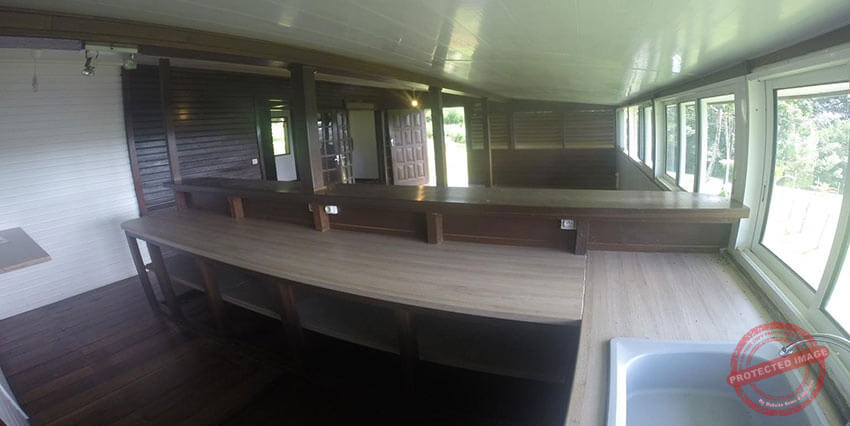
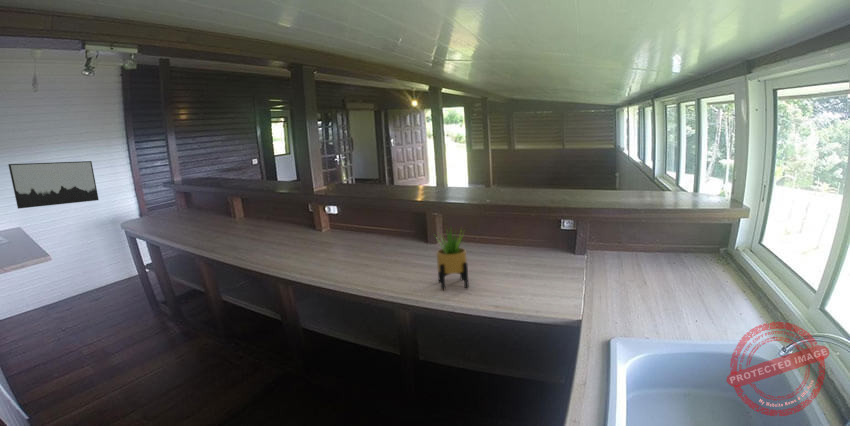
+ potted plant (451, 255)
+ wall art (56, 183)
